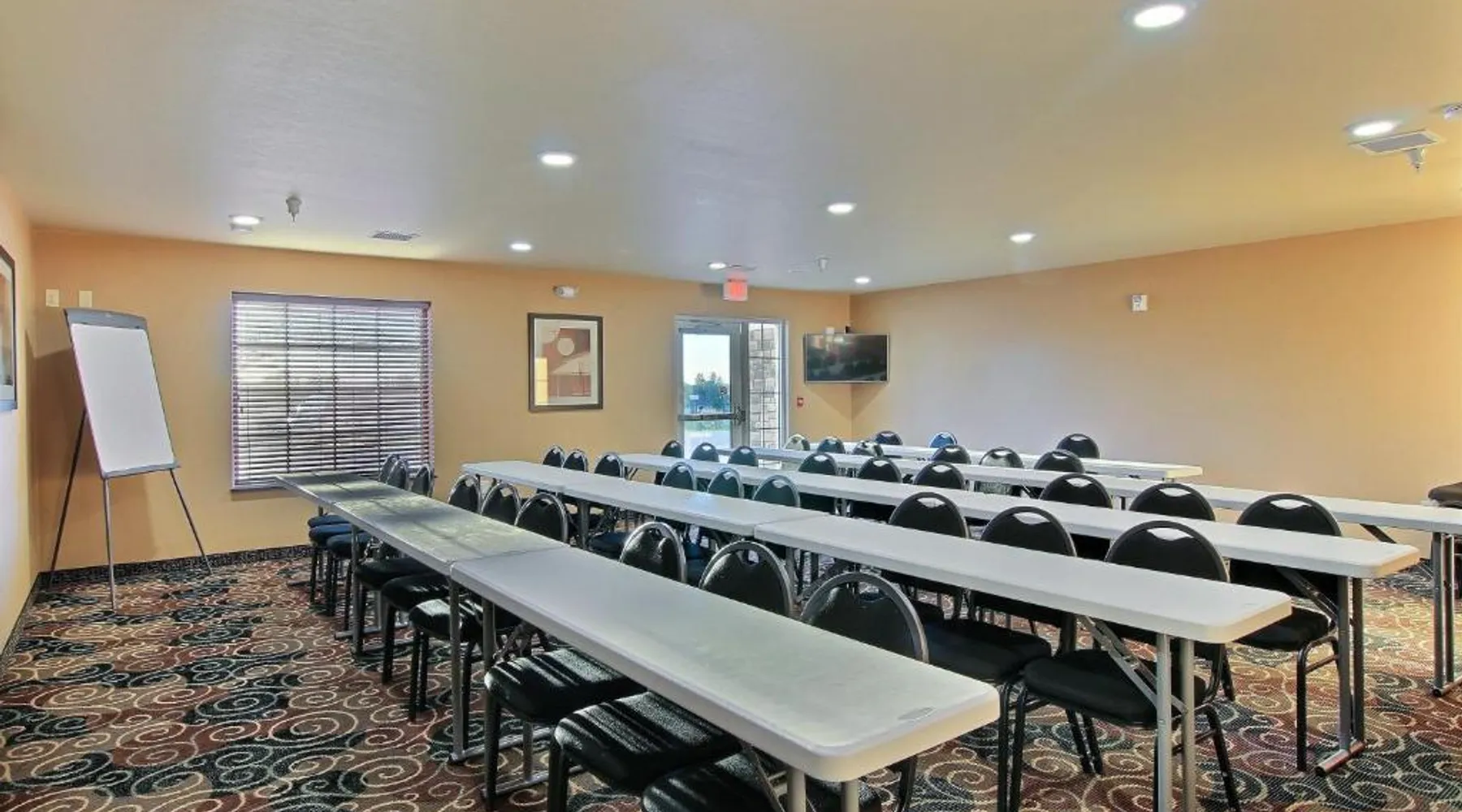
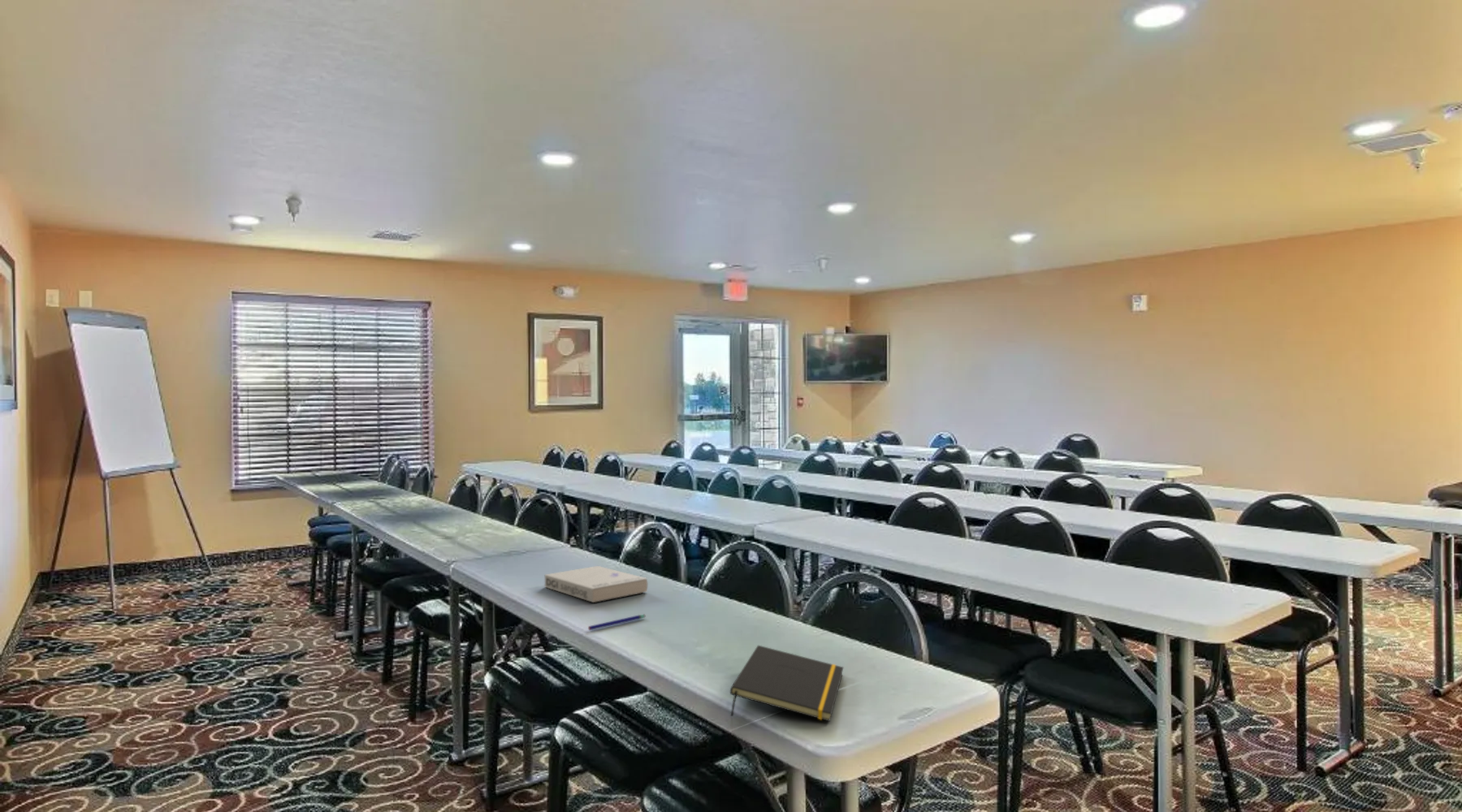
+ book (595, 582)
+ notepad (790, 680)
+ pen (617, 621)
